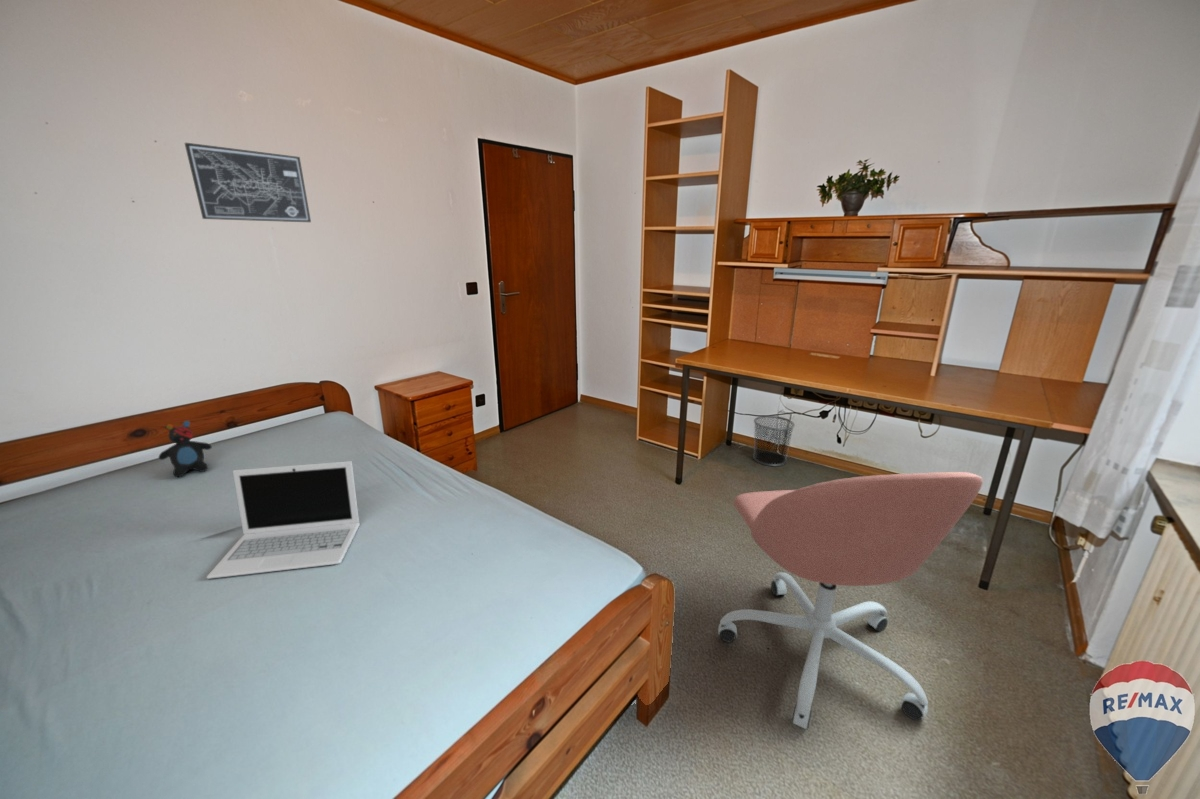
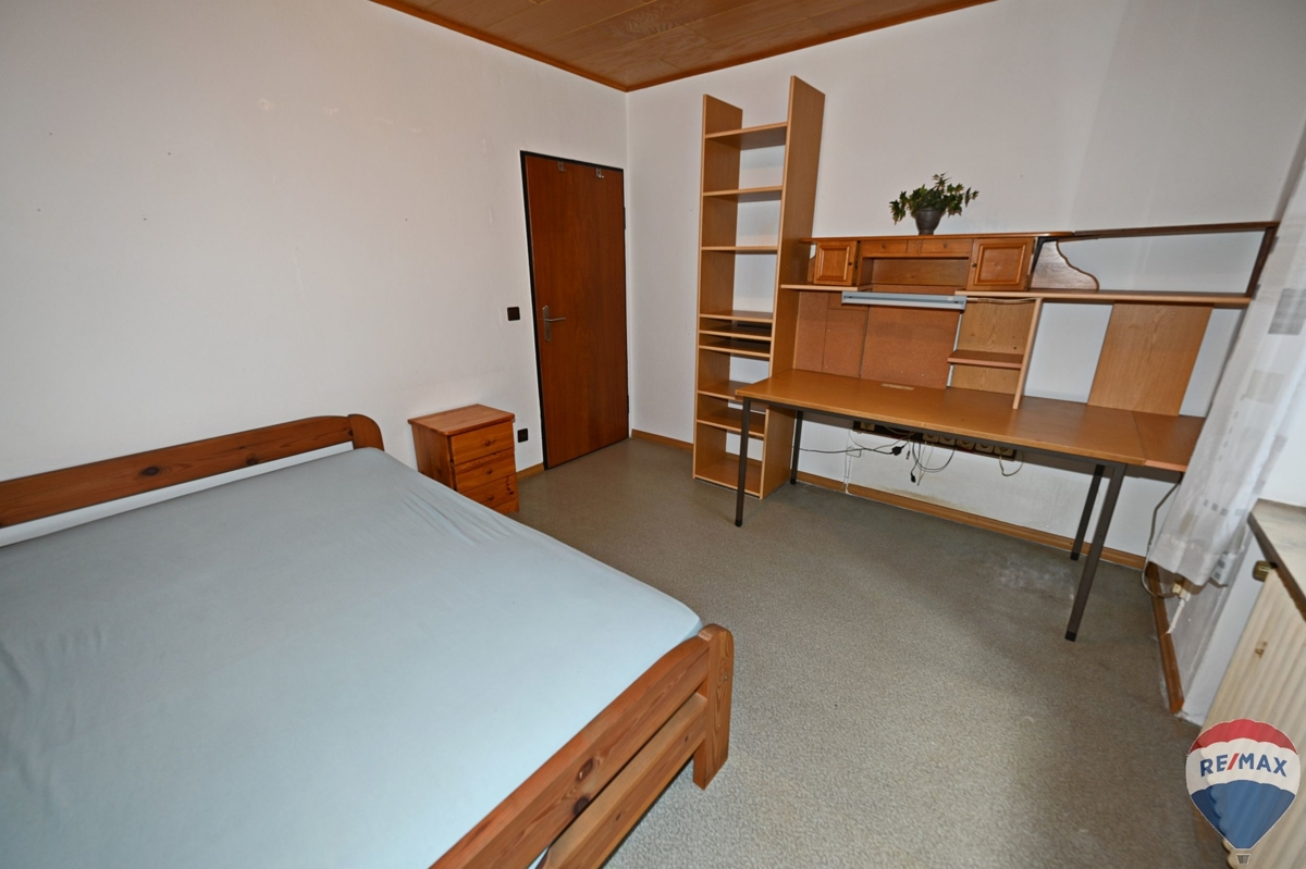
- wall art (253, 186)
- laptop (284, 515)
- teddy bear (184, 447)
- office chair (830, 546)
- waste bin (771, 440)
